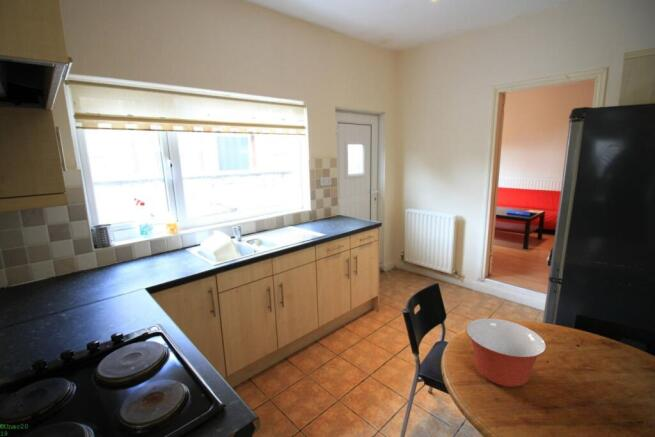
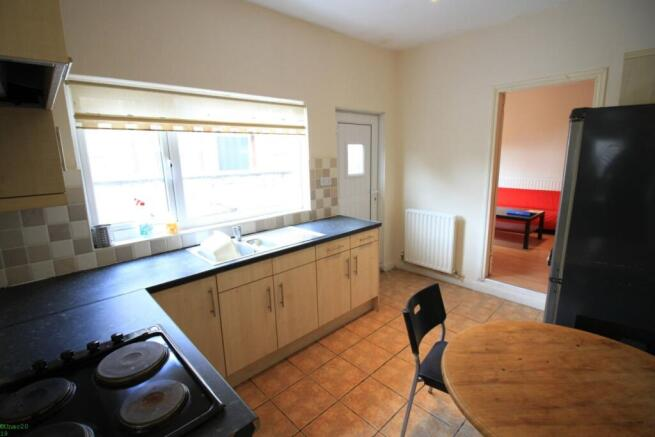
- mixing bowl (502, 355)
